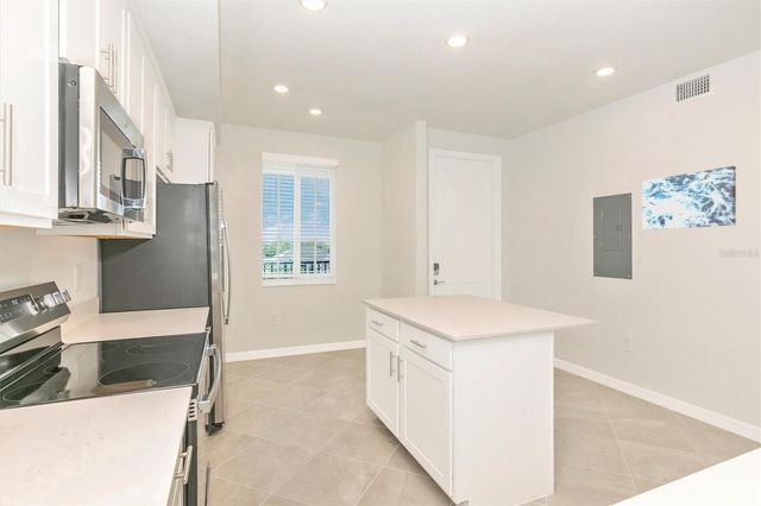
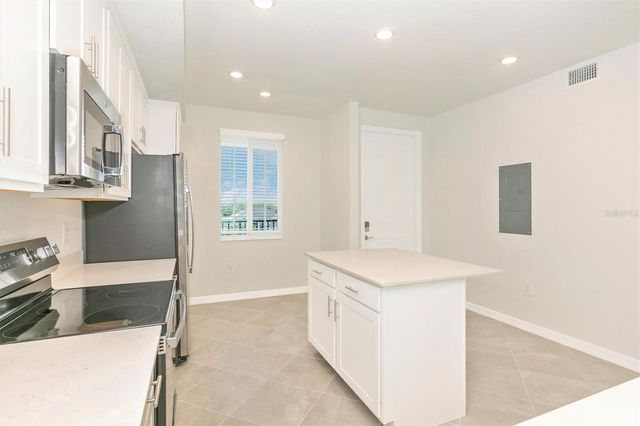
- wall art (684, 201)
